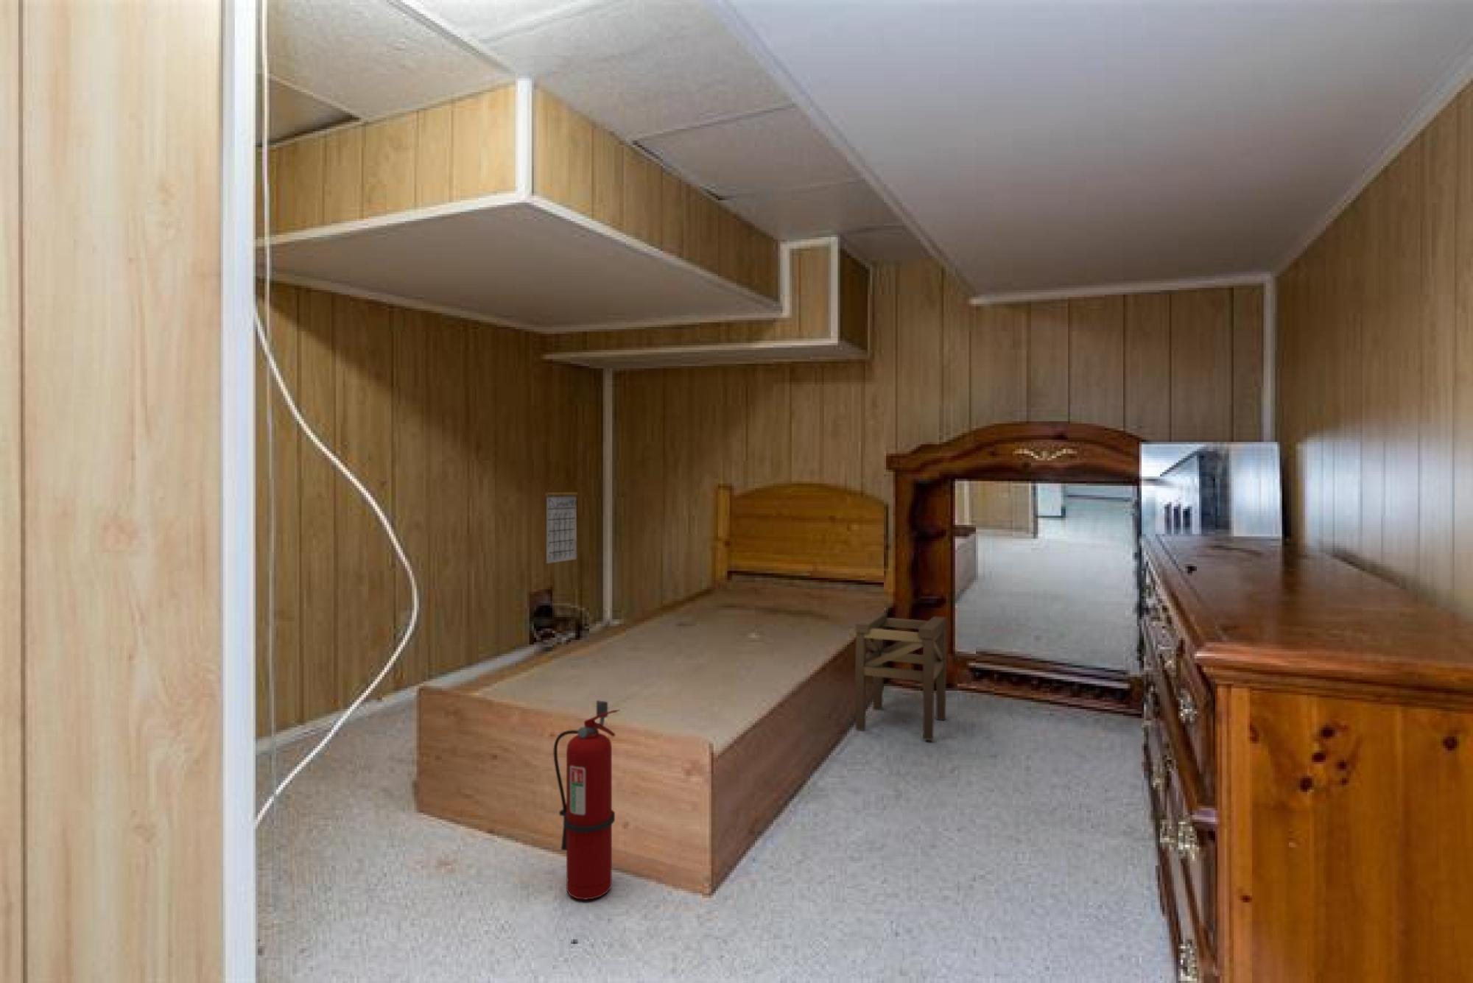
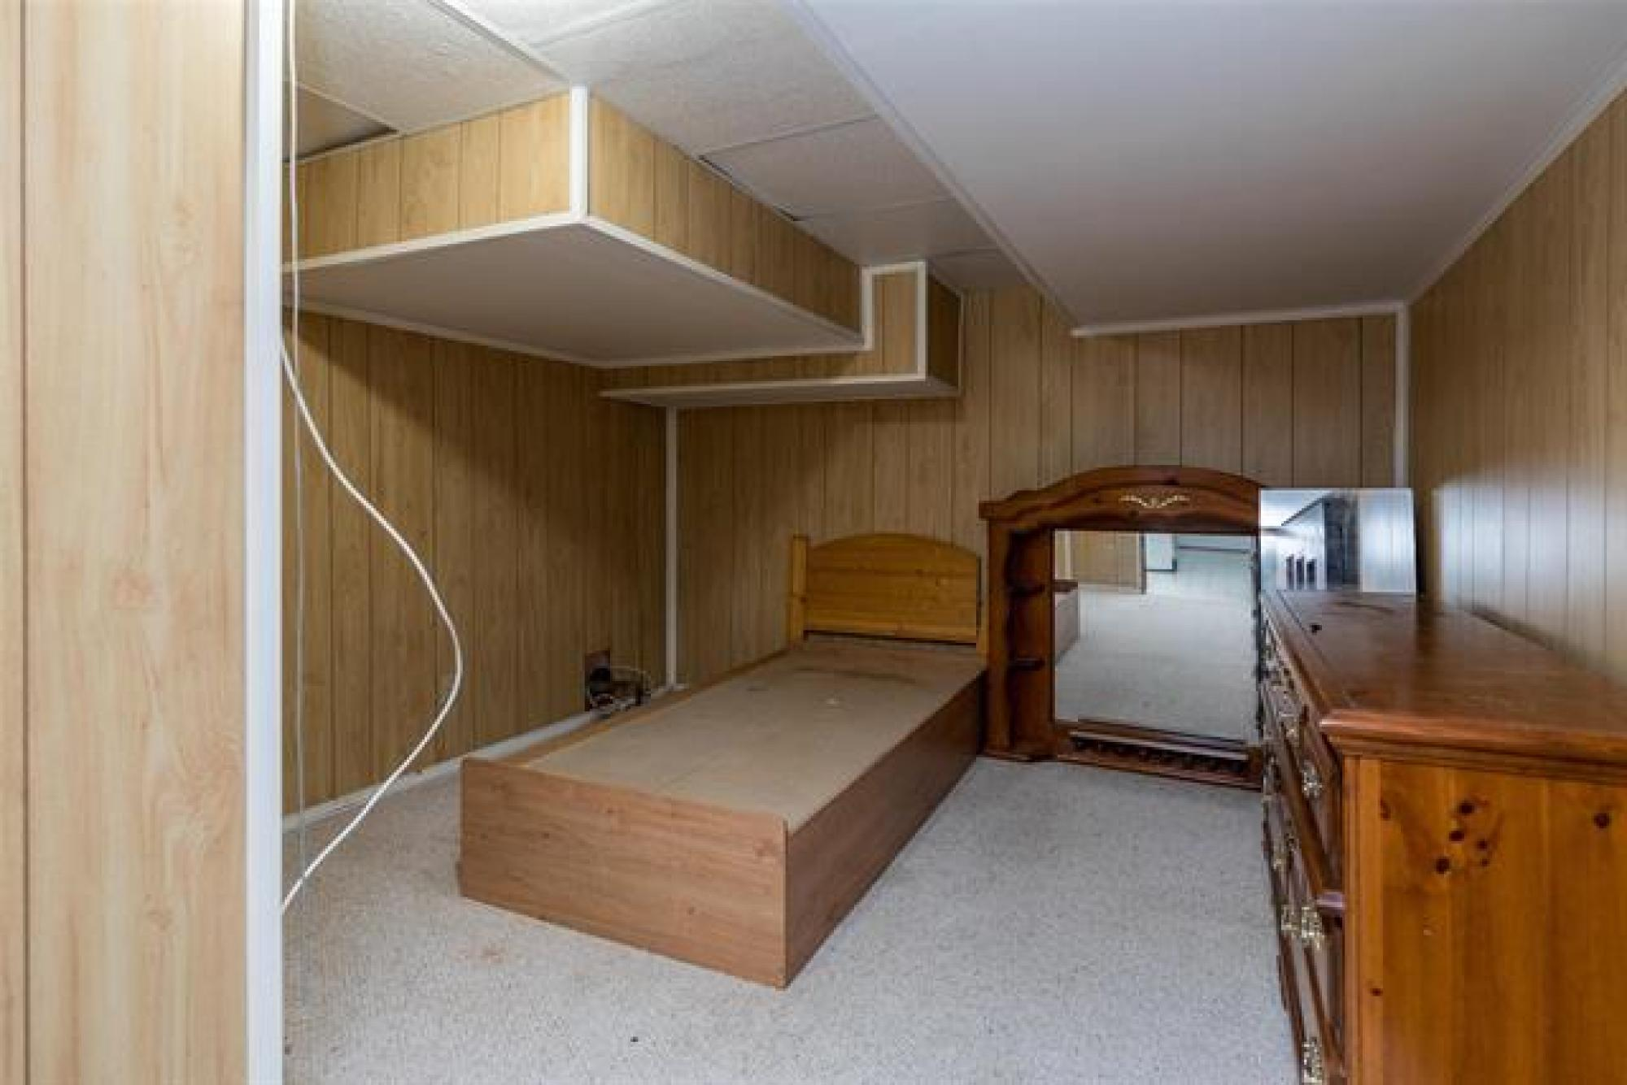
- stool (902, 671)
- fire extinguisher (585, 796)
- calendar (562, 518)
